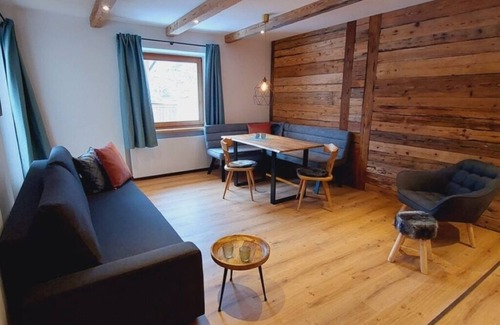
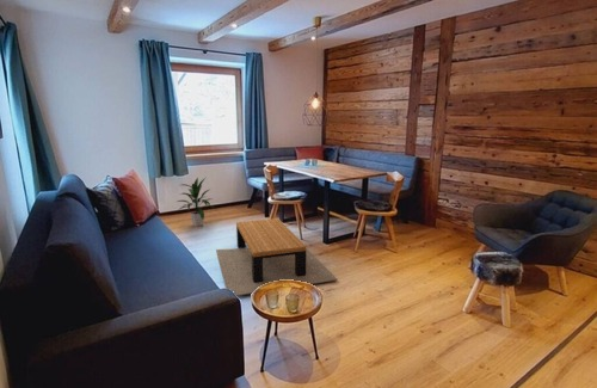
+ coffee table (267, 246)
+ indoor plant (196, 202)
